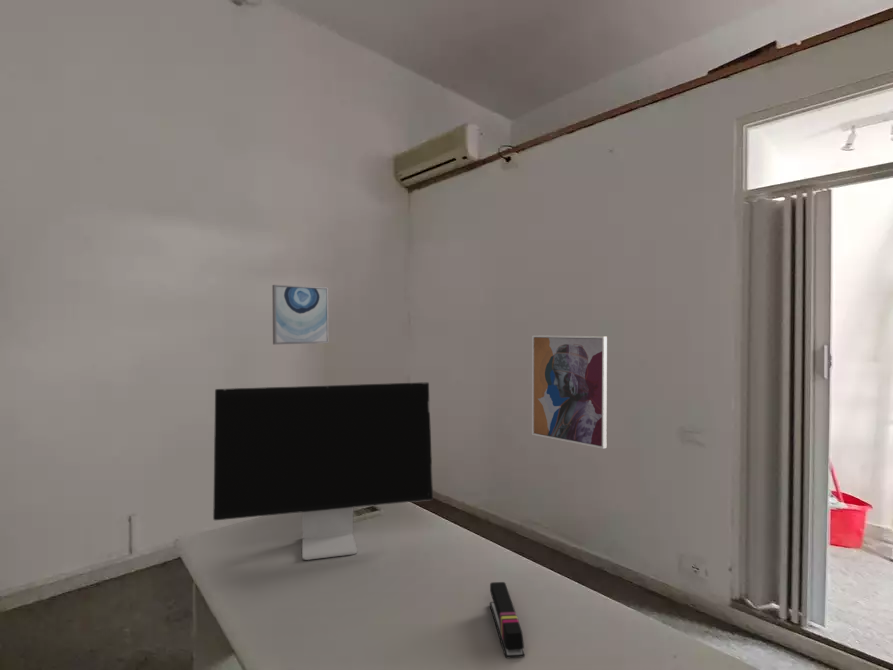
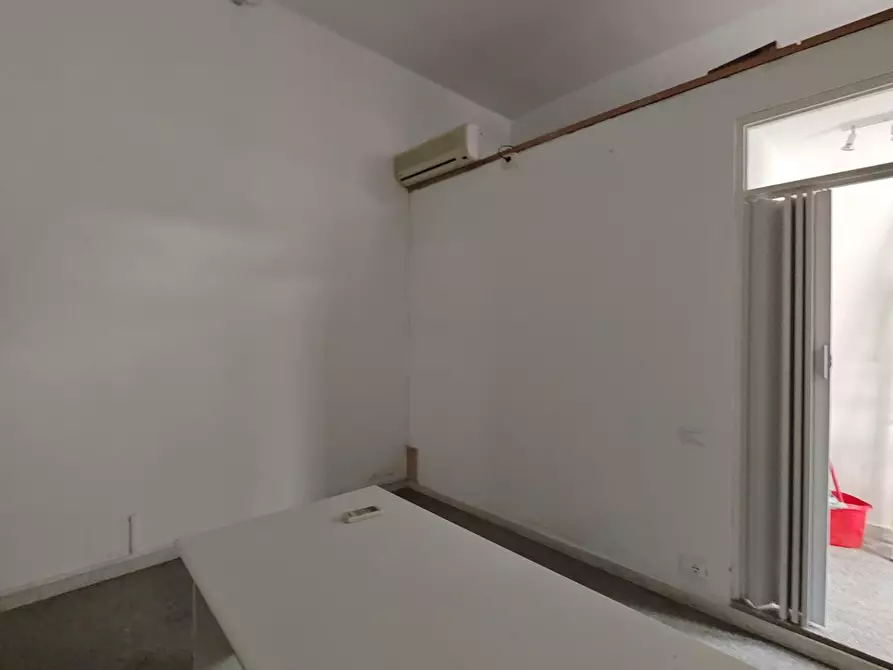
- stapler (505, 616)
- computer monitor (328, 463)
- wall art (301, 315)
- wall art (567, 388)
